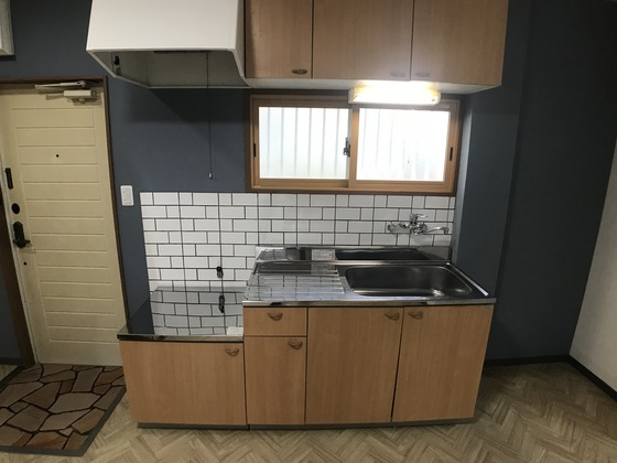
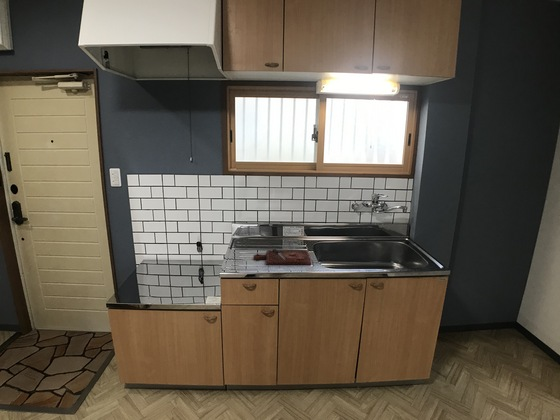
+ cutting board (285, 256)
